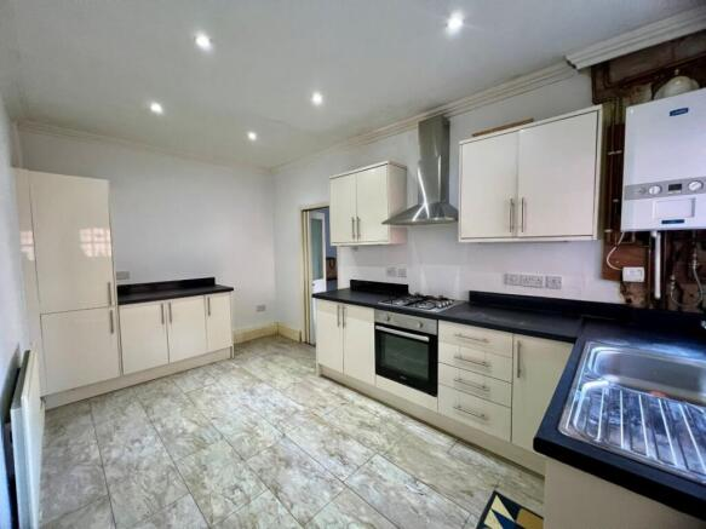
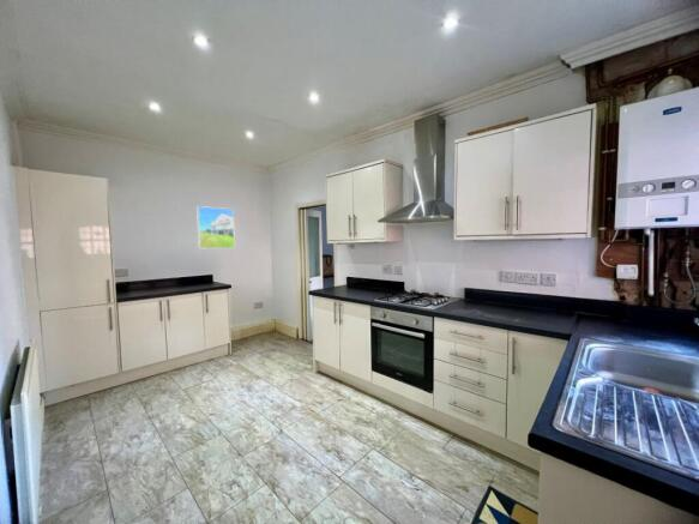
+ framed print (216, 228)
